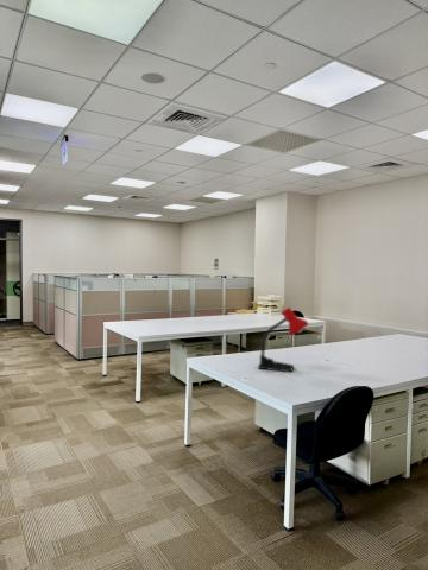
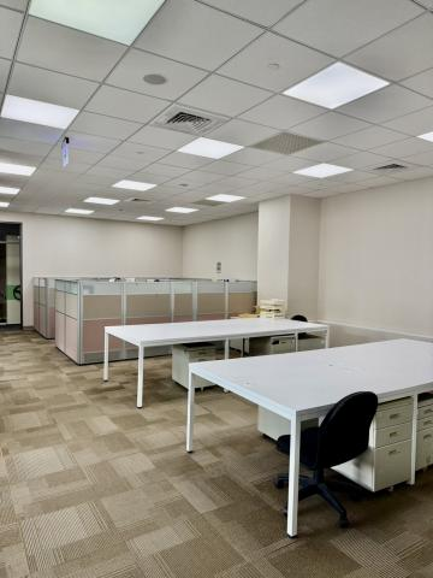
- desk lamp (289, 332)
